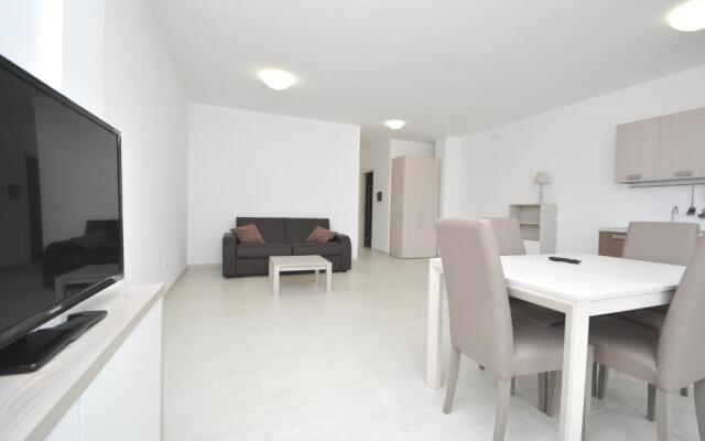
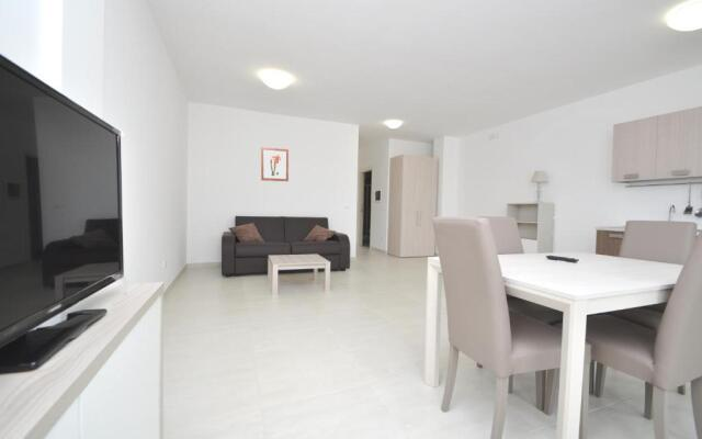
+ wall art (274, 165)
